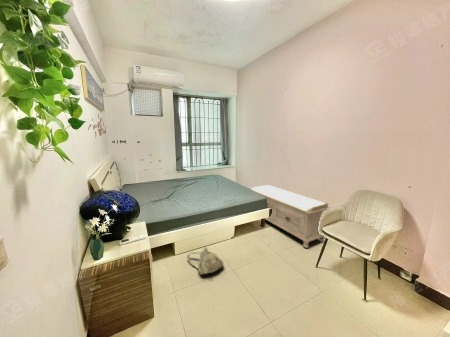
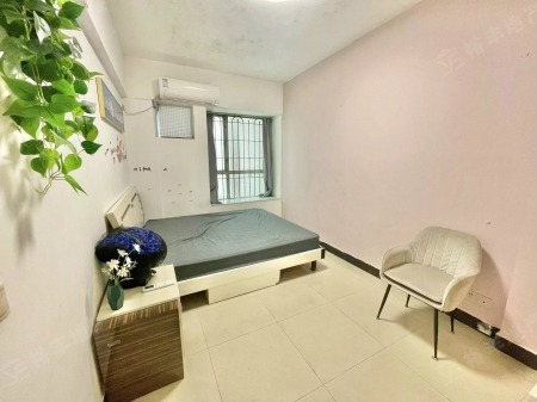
- bench (282, 210)
- backpack (206, 258)
